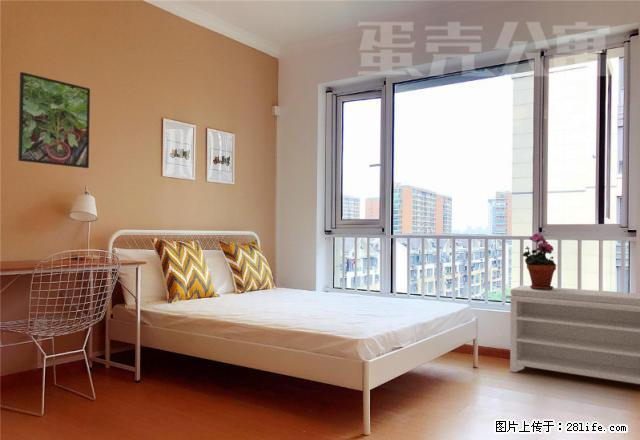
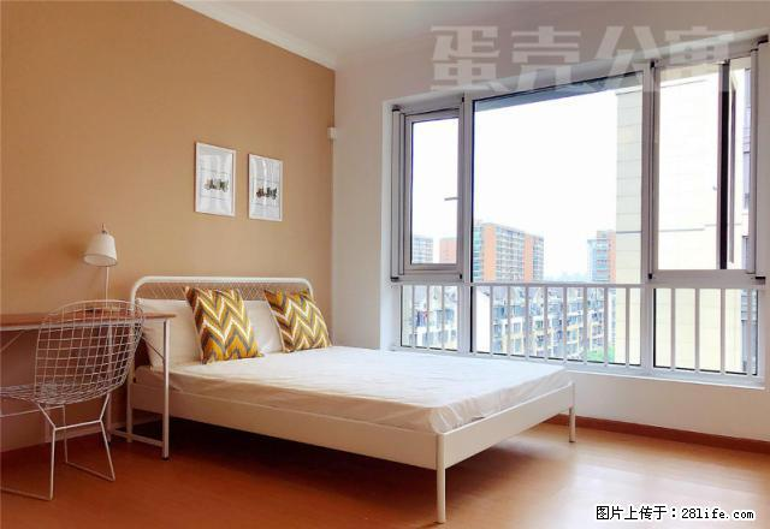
- bench (586, 334)
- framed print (56, 122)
- potted plant (540, 260)
